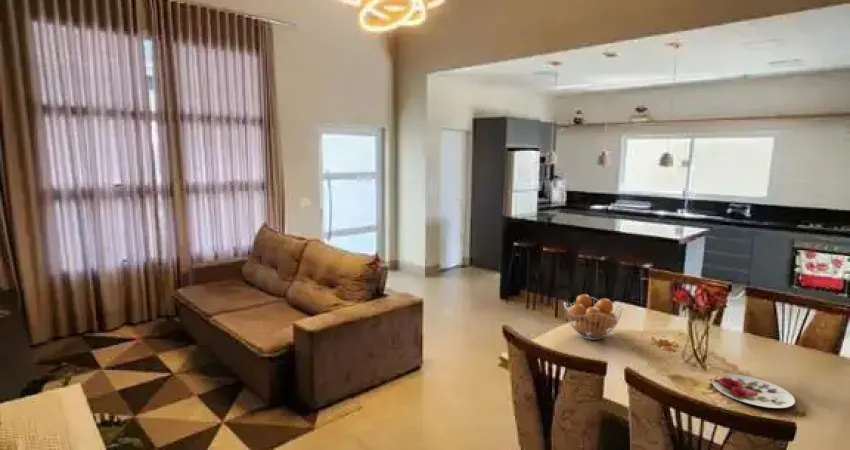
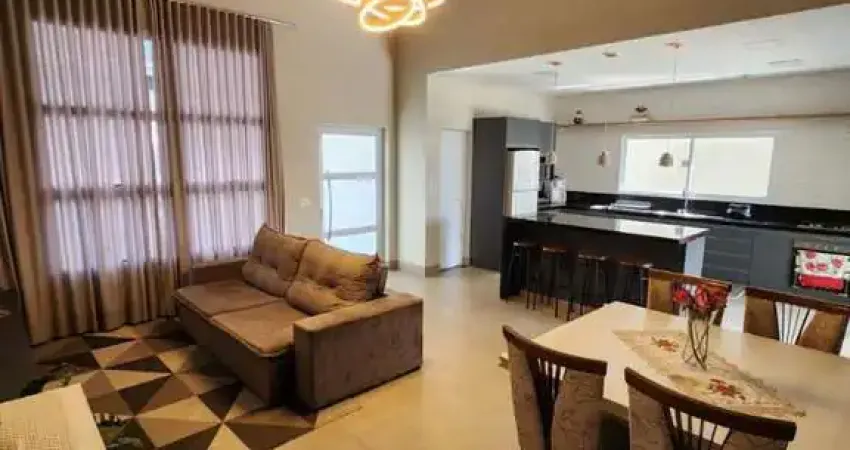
- fruit basket (591, 316)
- plate (751, 389)
